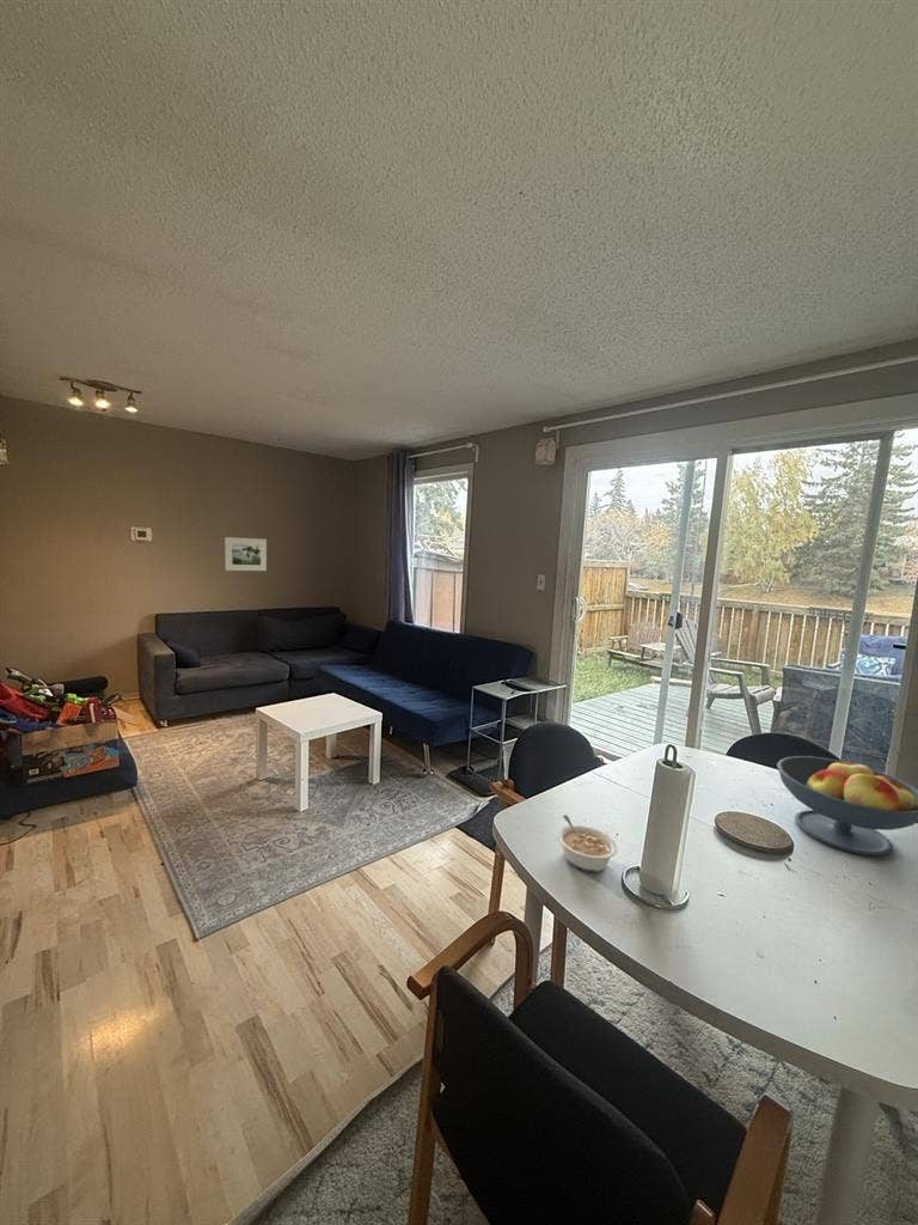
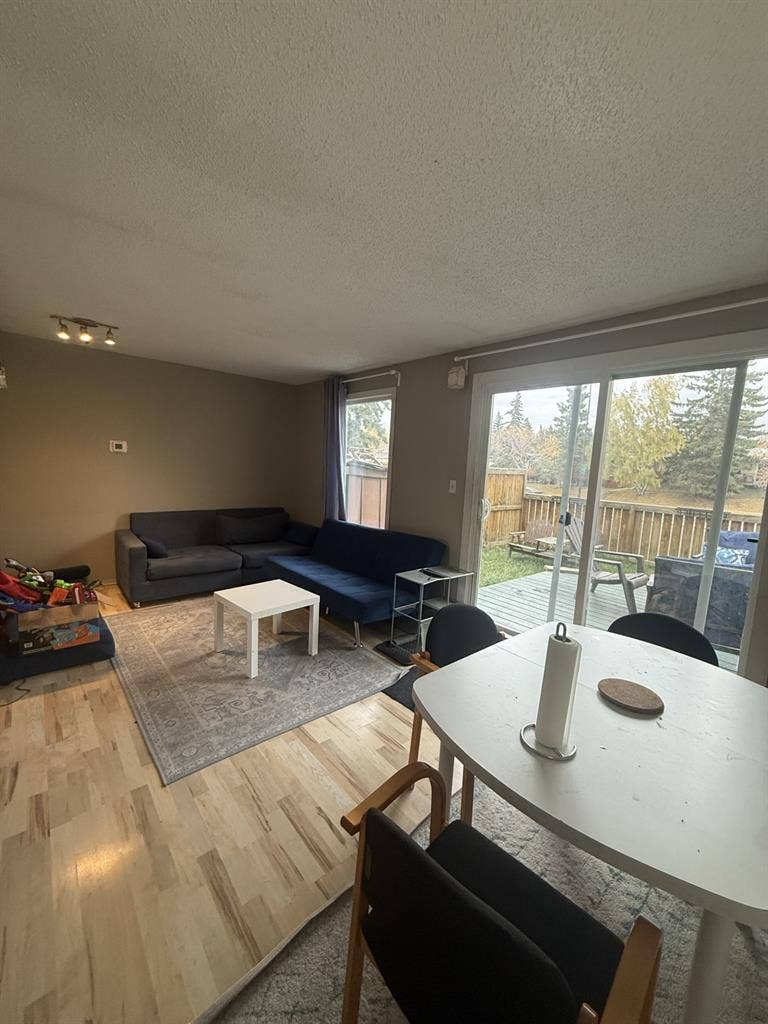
- fruit bowl (846, 798)
- legume (583, 847)
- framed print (246, 554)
